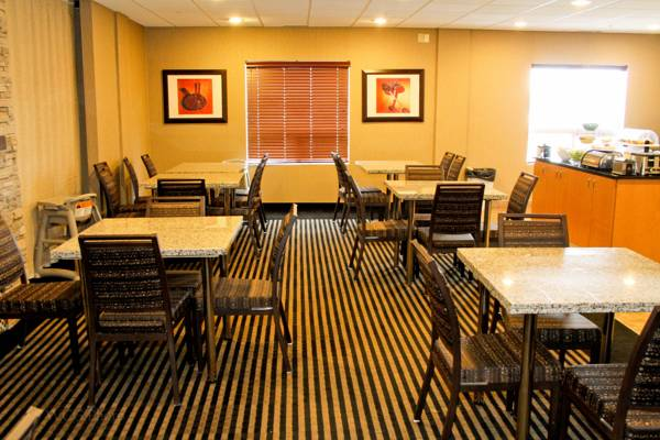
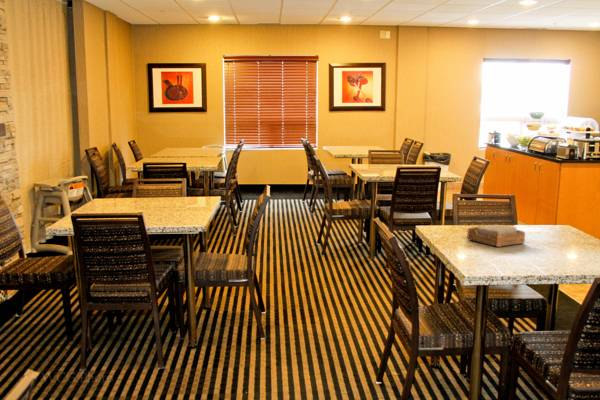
+ napkin holder (496, 233)
